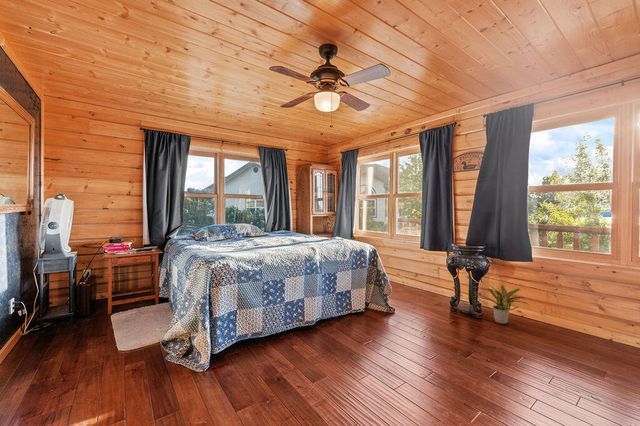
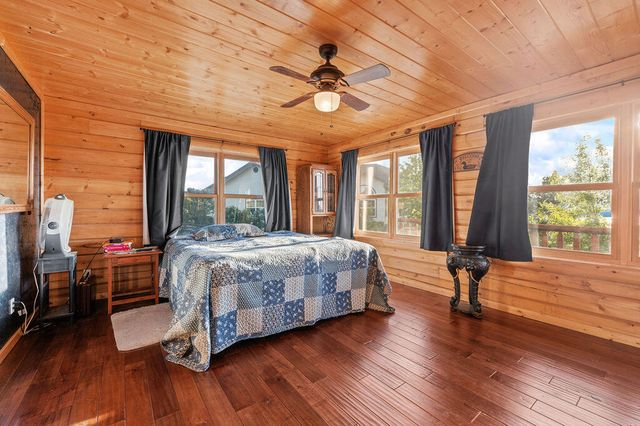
- potted plant (503, 304)
